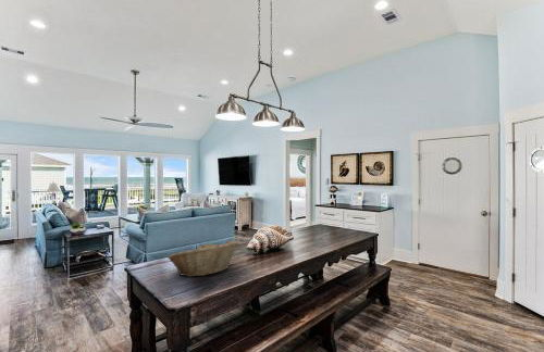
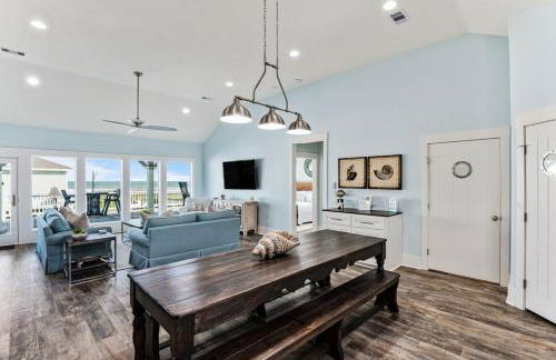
- fruit basket (205, 254)
